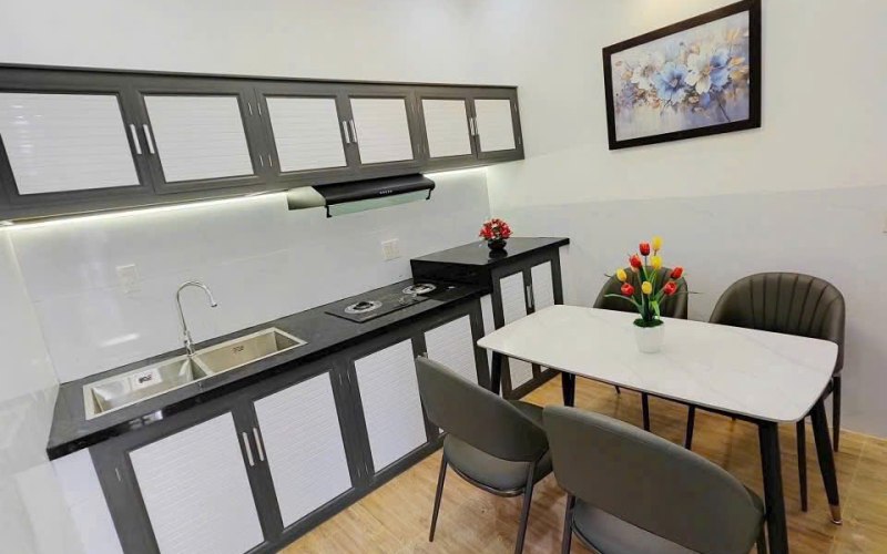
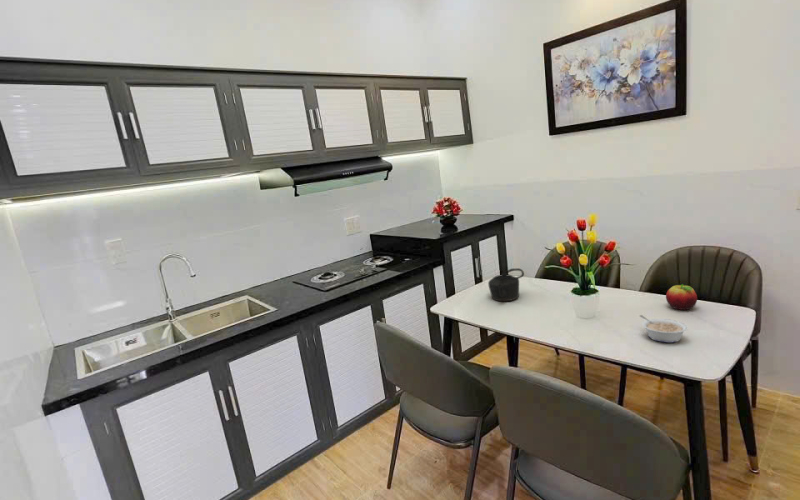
+ teapot (505, 286)
+ fruit (681, 296)
+ legume (662, 330)
